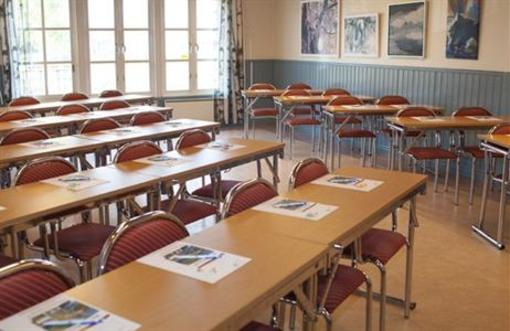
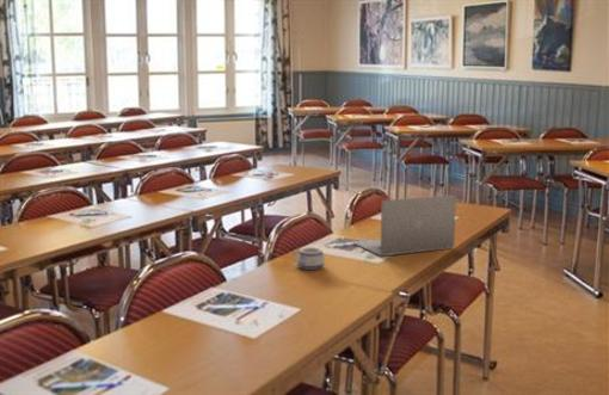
+ laptop (404, 220)
+ mug (307, 258)
